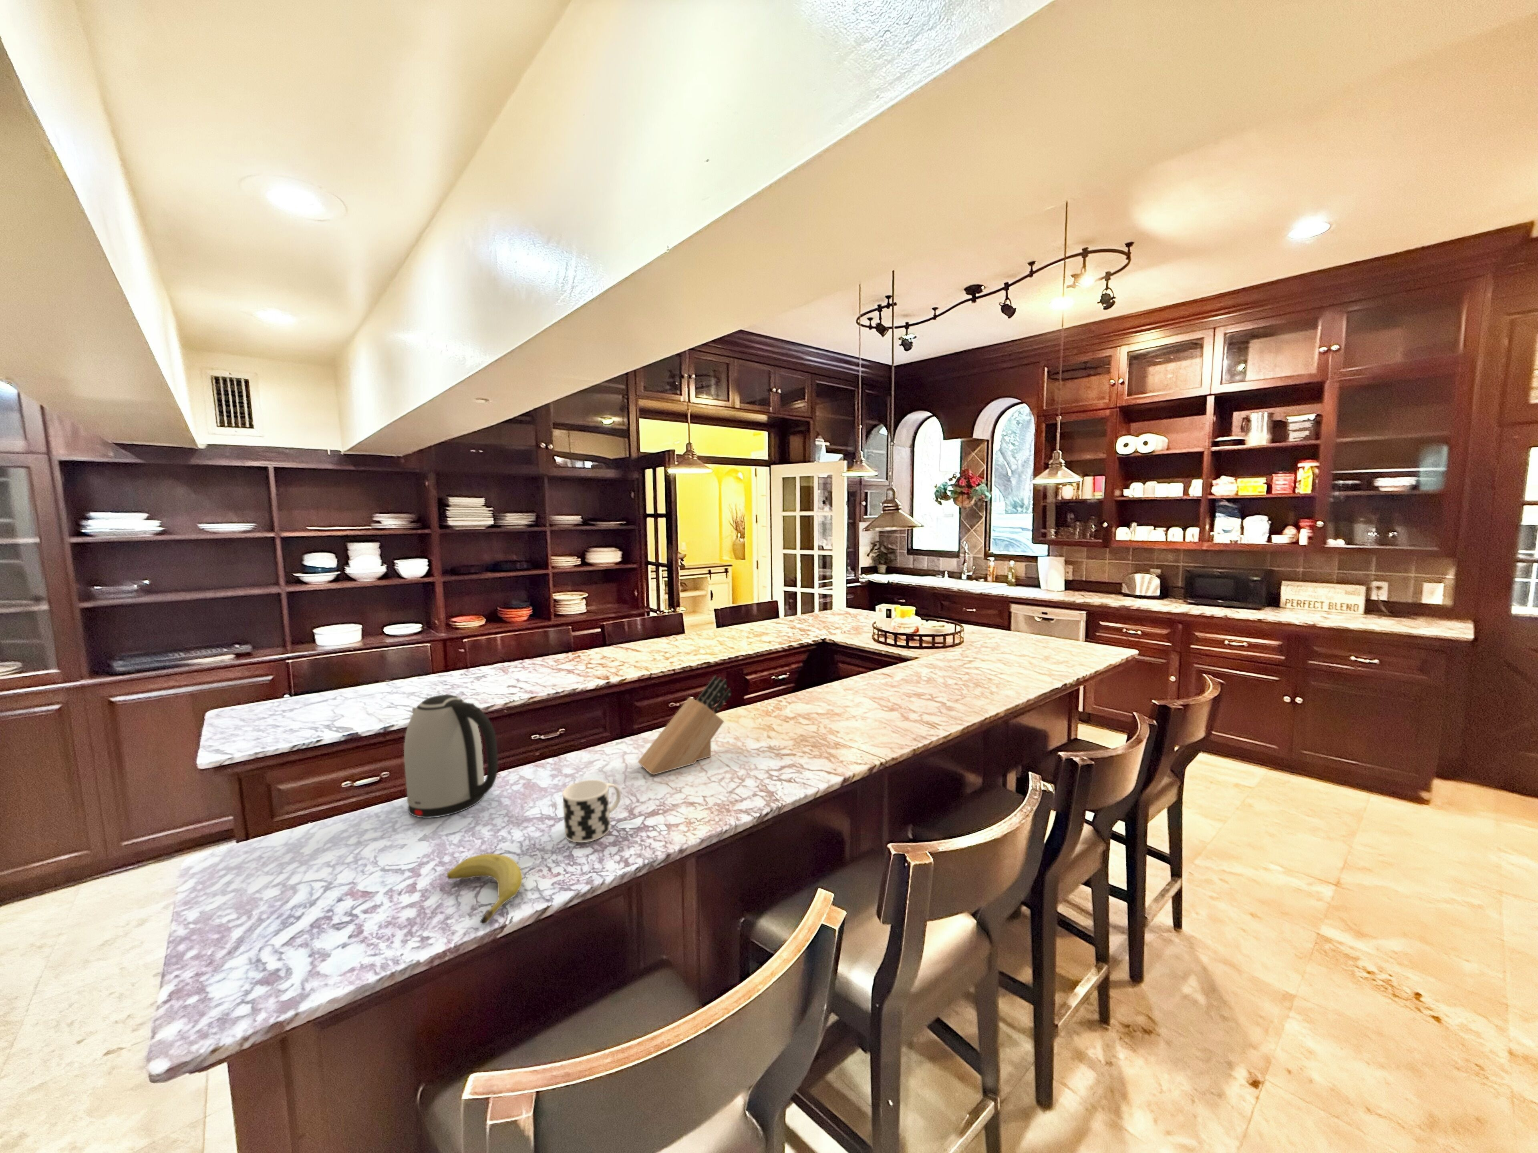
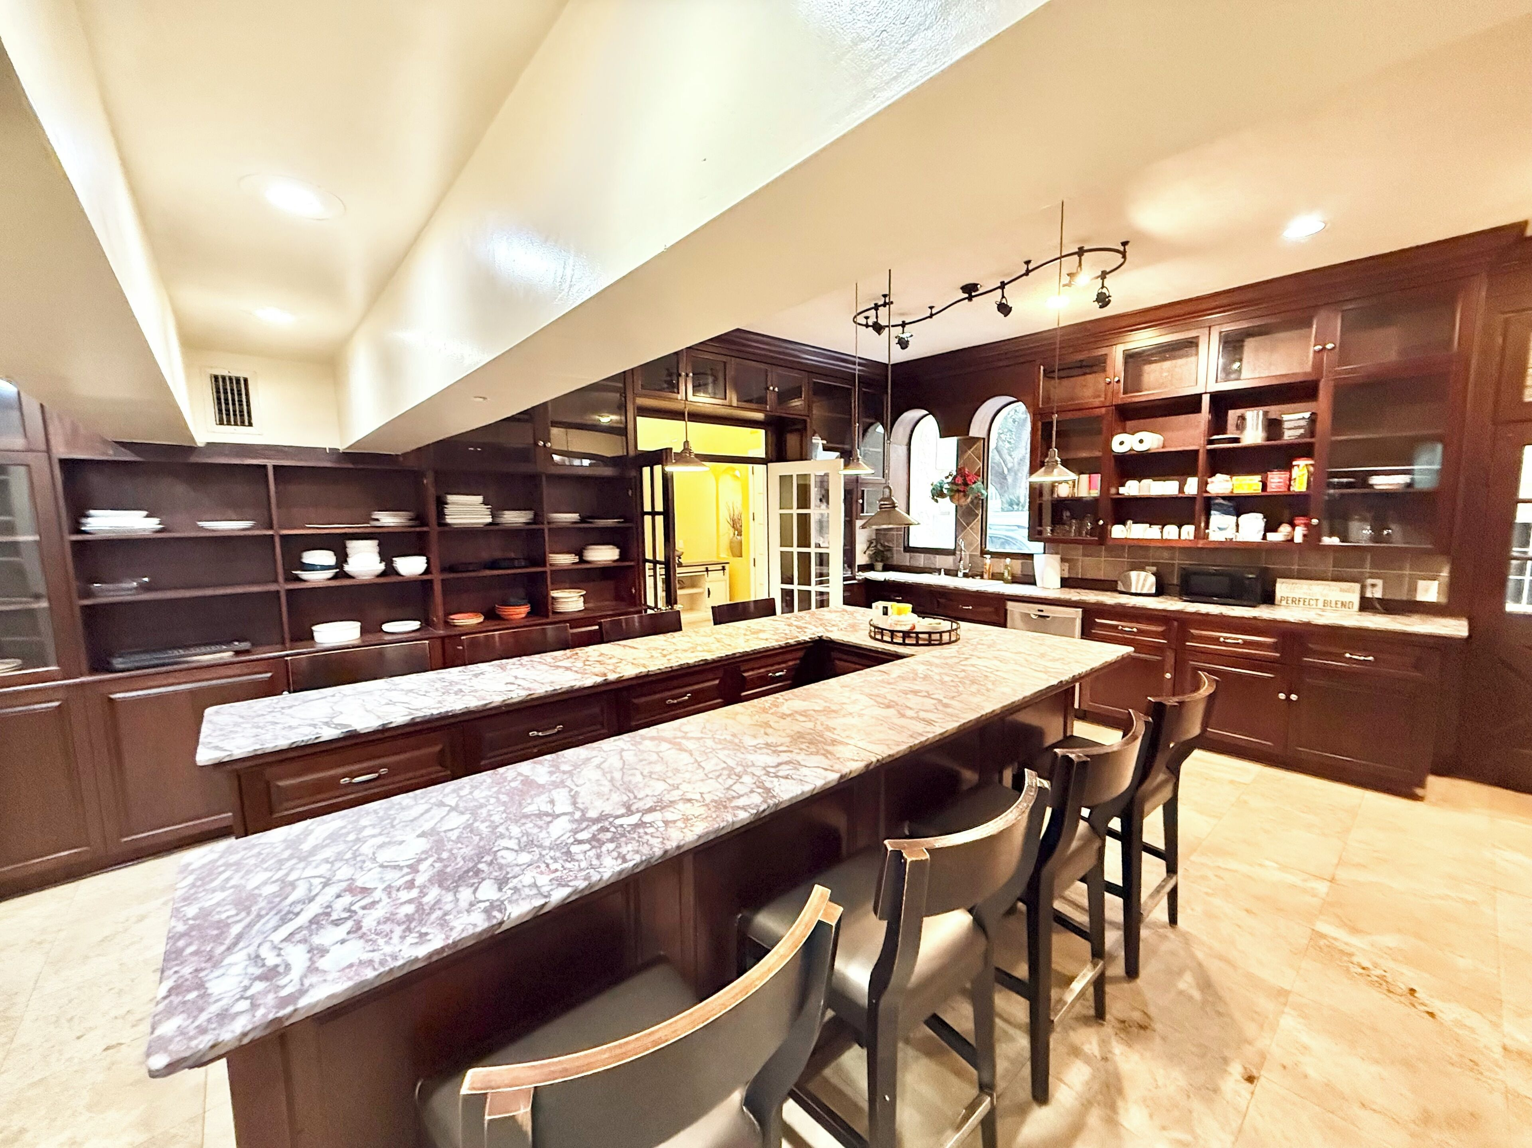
- cup (593, 808)
- knife block (688, 721)
- fruit (489, 877)
- kettle (454, 750)
